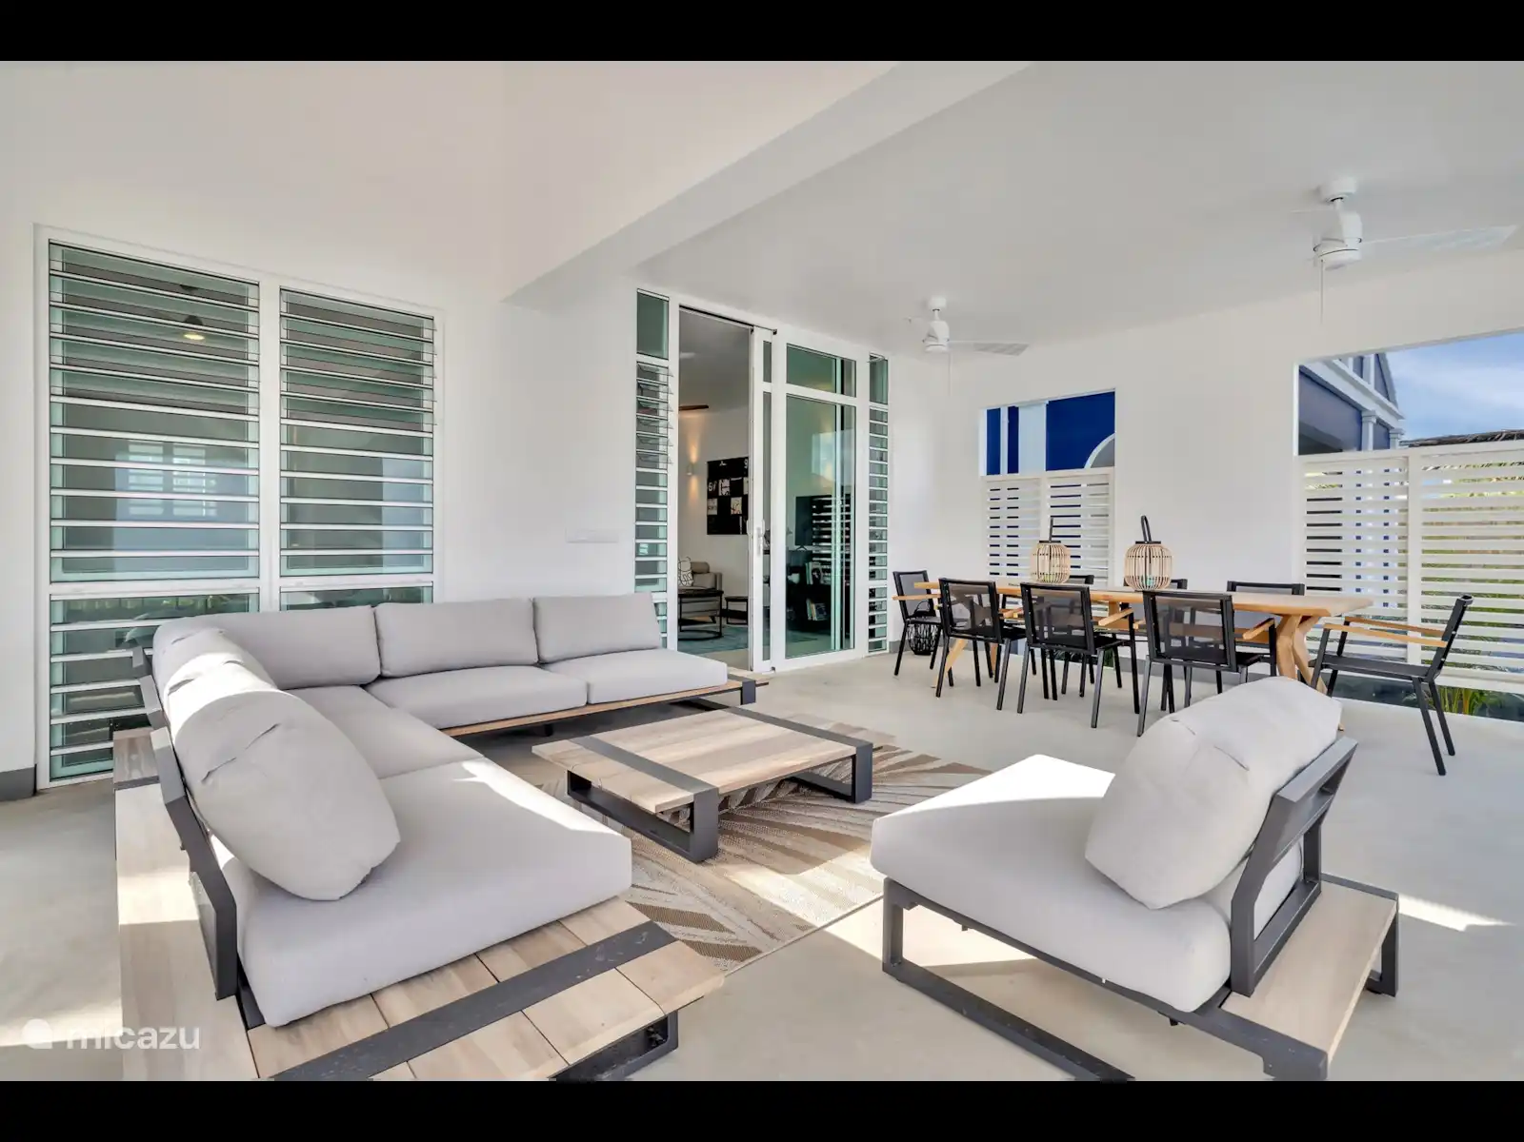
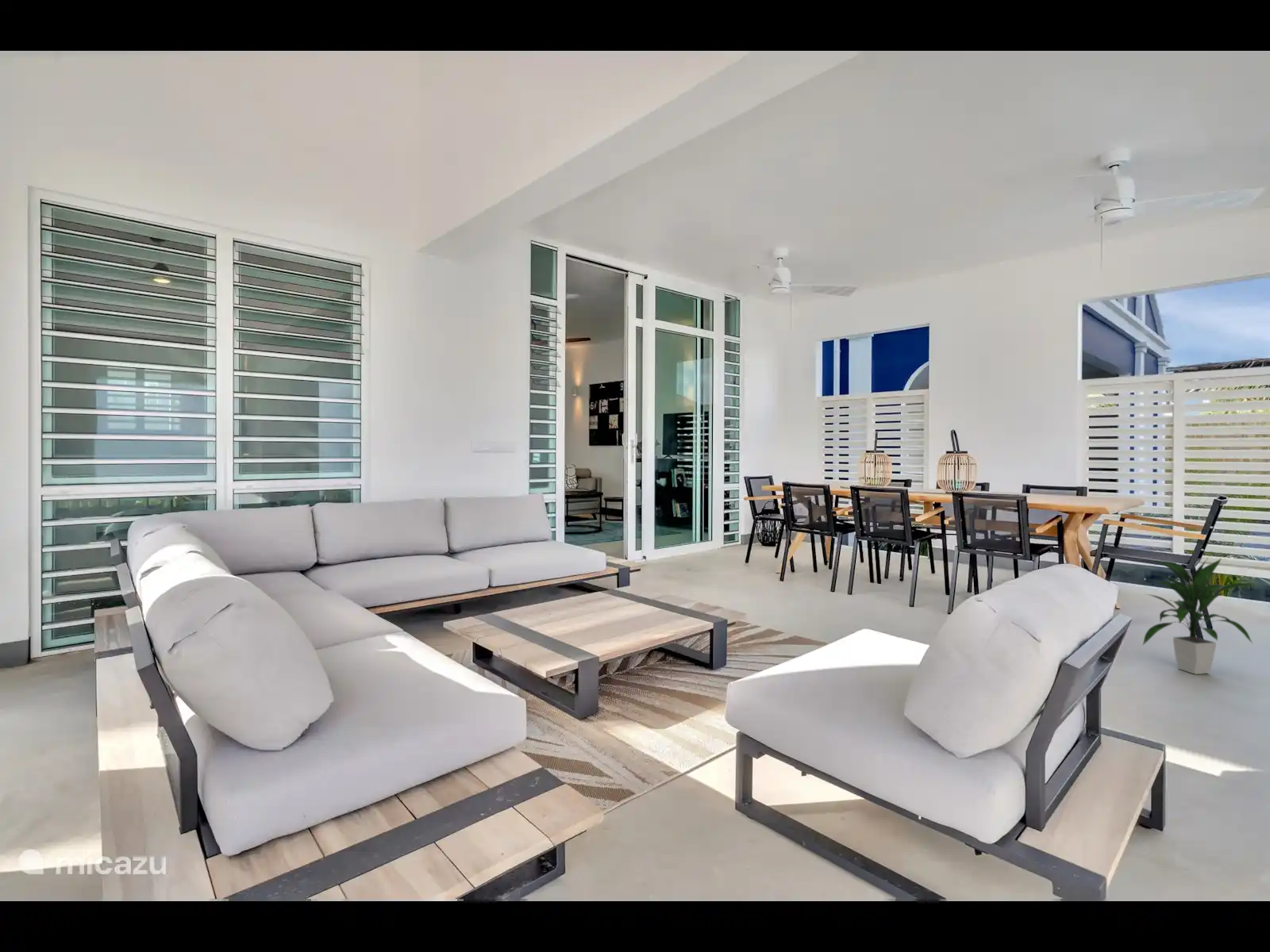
+ indoor plant (1189, 612)
